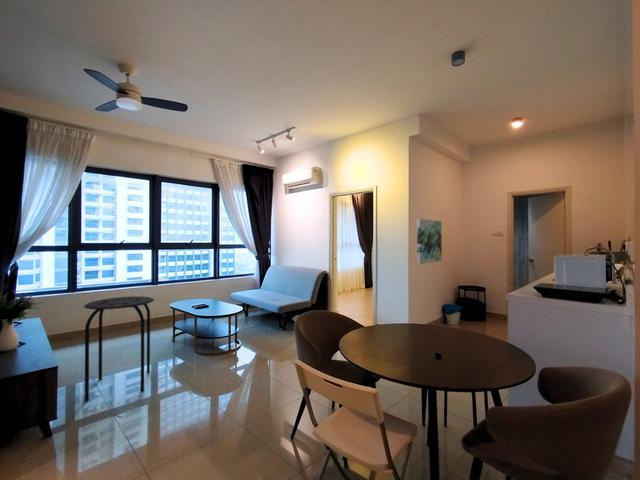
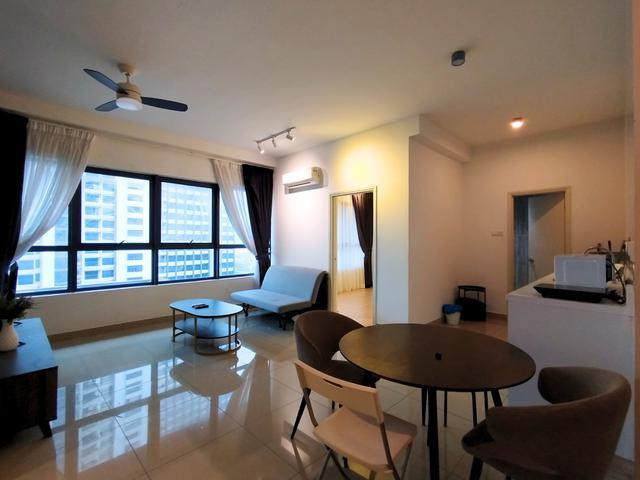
- stool (101, 343)
- wall art (429, 241)
